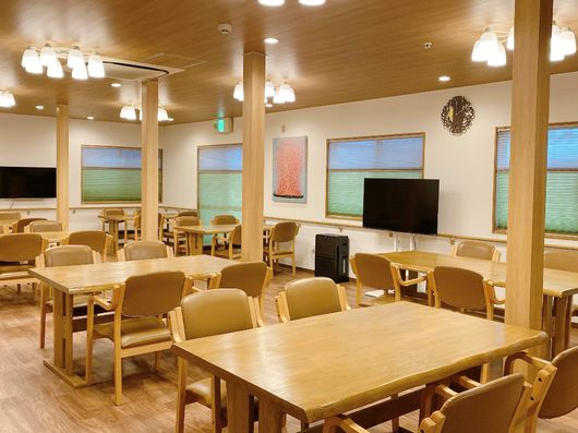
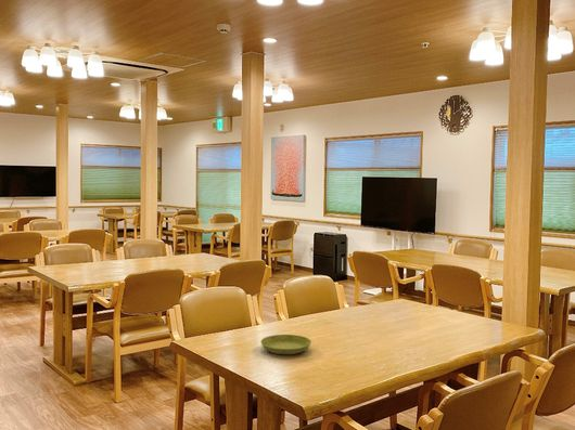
+ saucer (285, 344)
